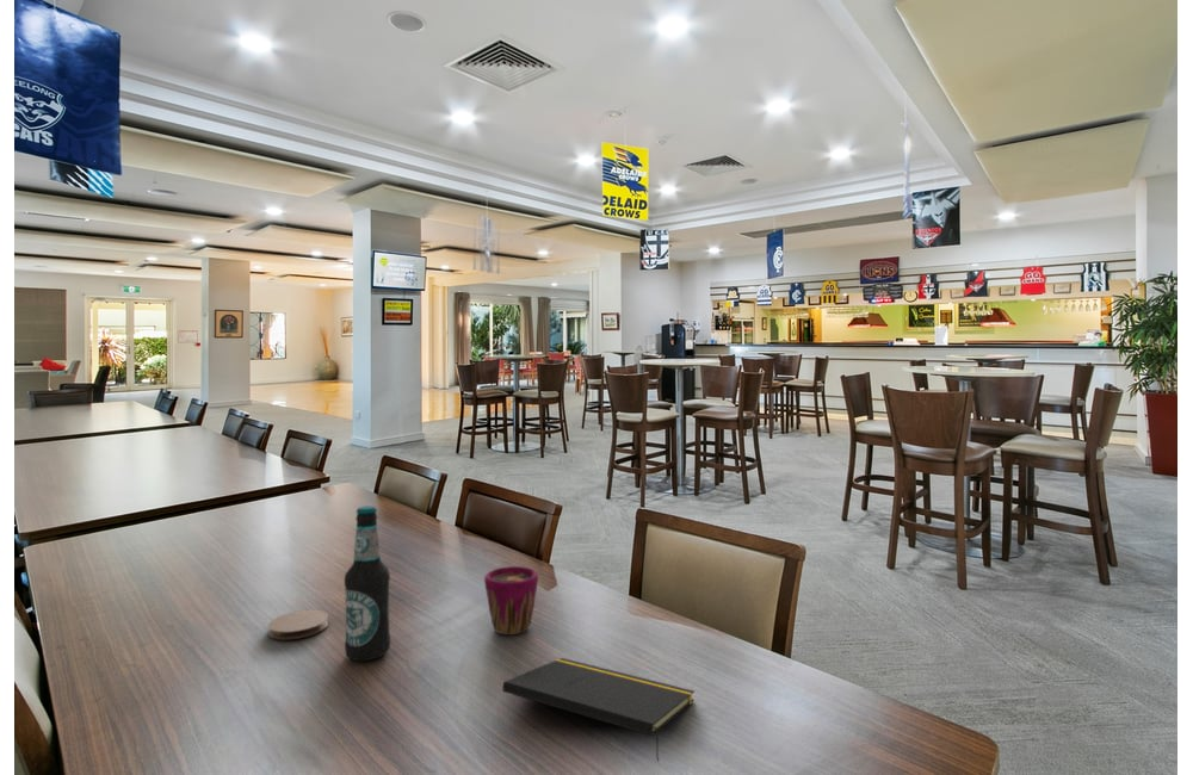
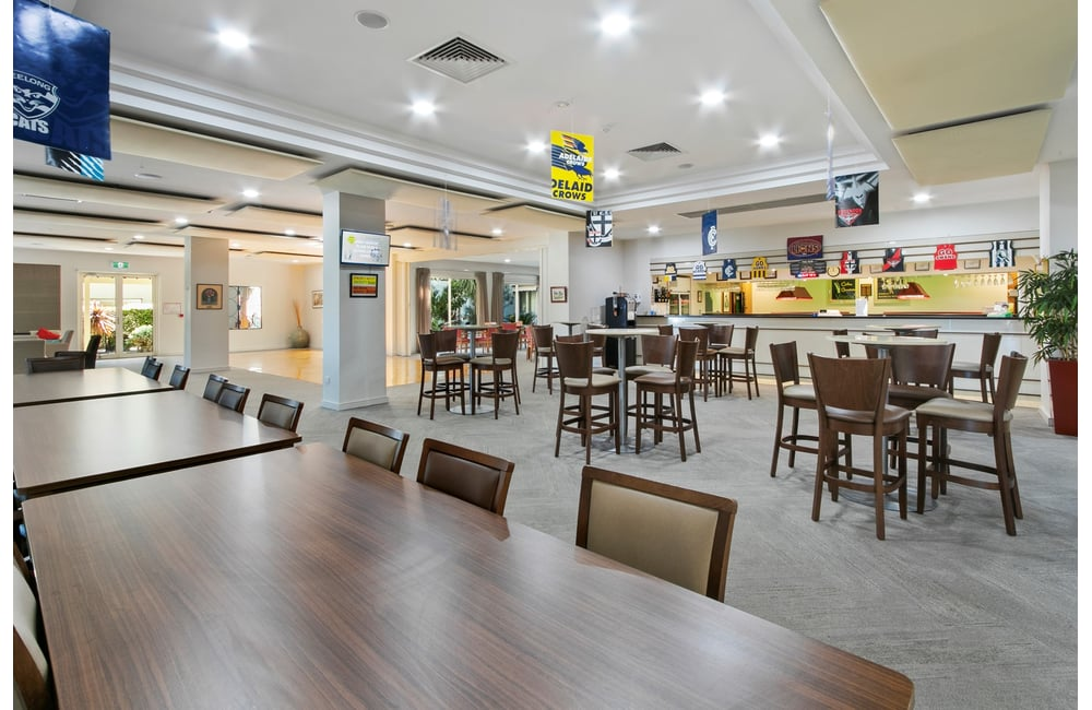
- bottle (366, 581)
- notepad (600, 690)
- coaster (298, 624)
- cup (511, 597)
